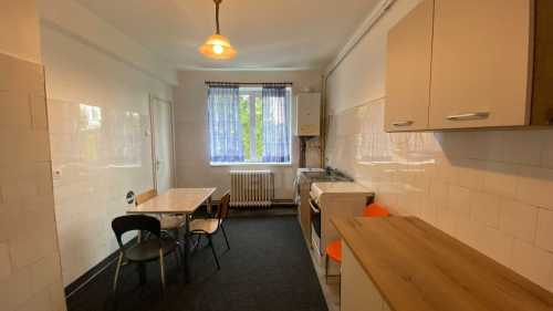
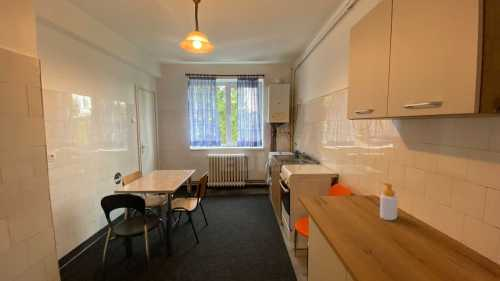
+ soap bottle (388, 200)
